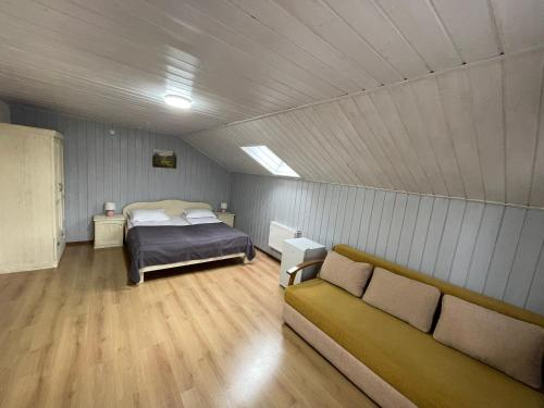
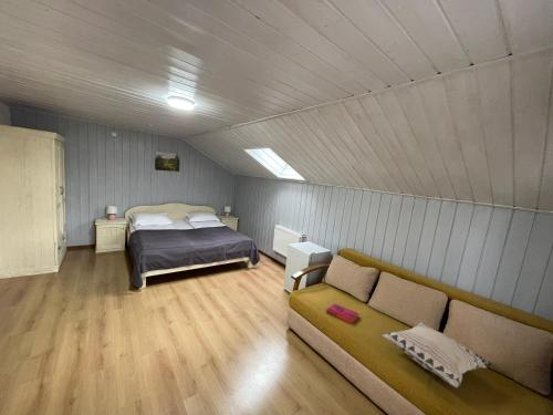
+ hardback book (342, 312)
+ decorative pillow (435, 349)
